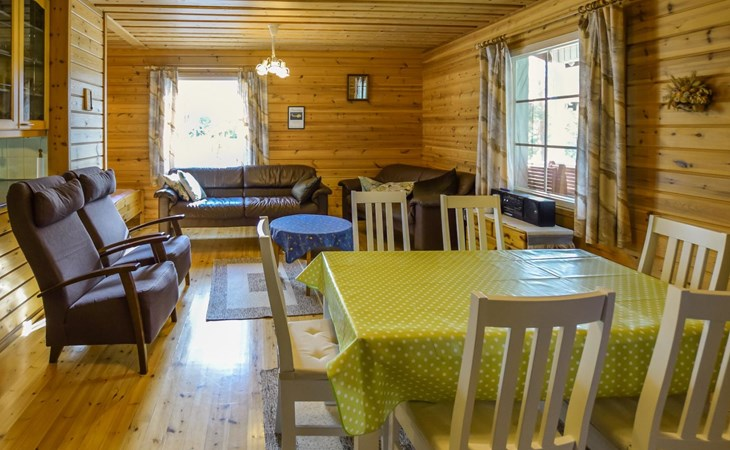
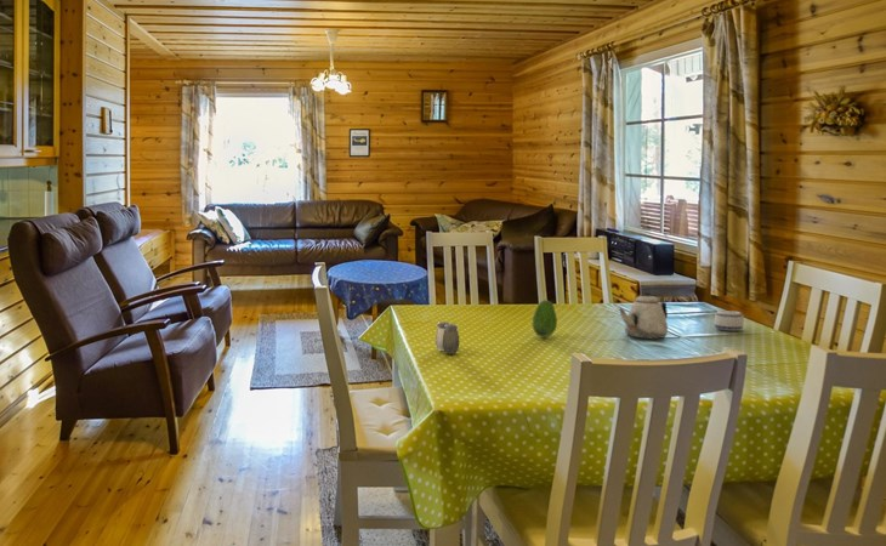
+ fruit (544, 318)
+ salt and pepper shaker (447, 336)
+ mug (731, 320)
+ teapot (643, 314)
